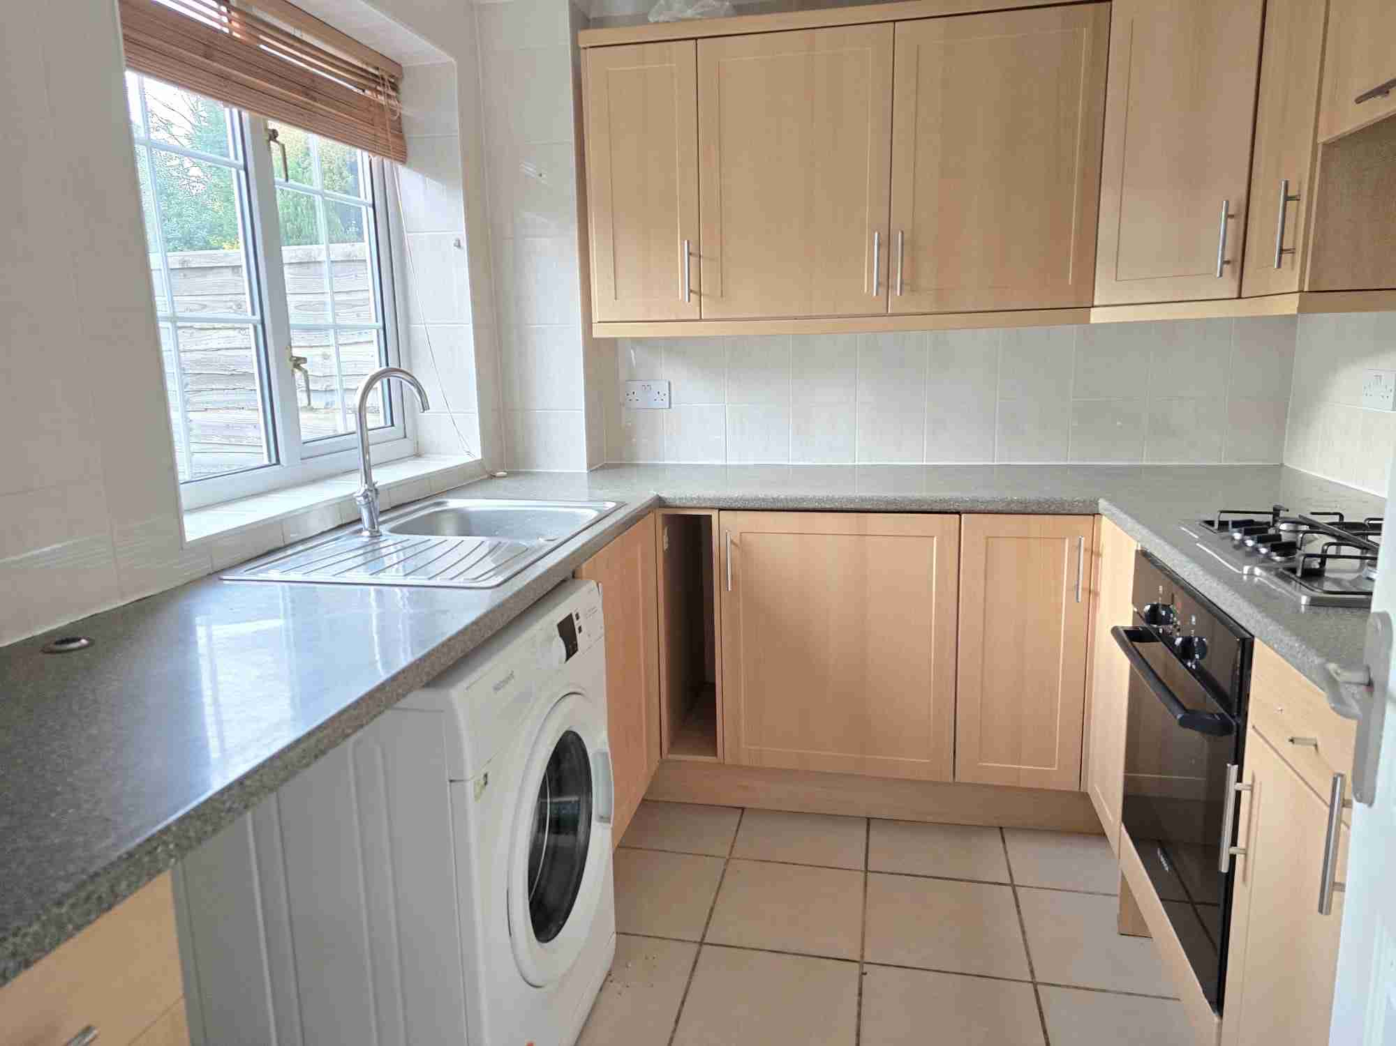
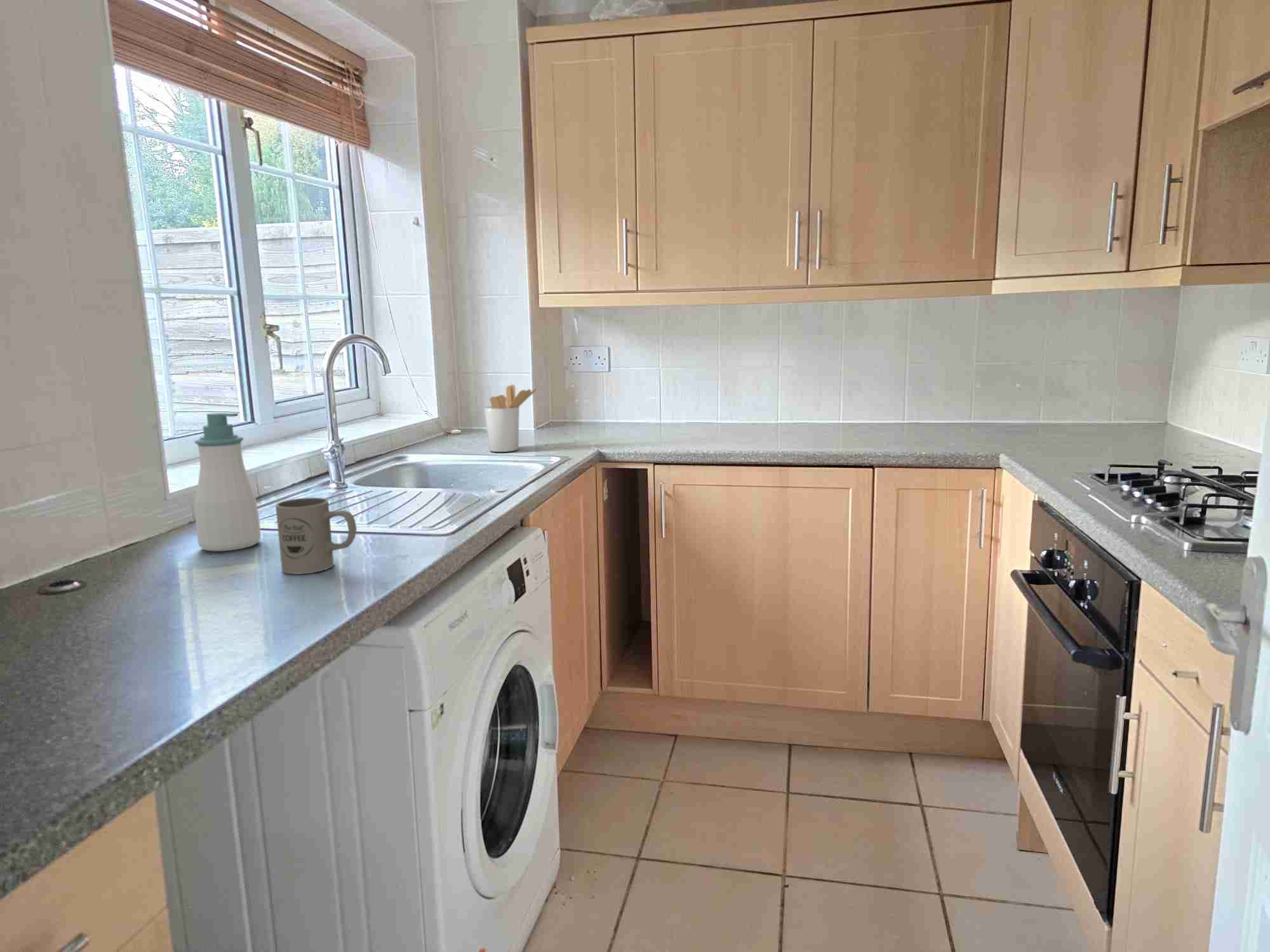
+ soap bottle (224, 480)
+ mug (318, 534)
+ utensil holder (511, 418)
